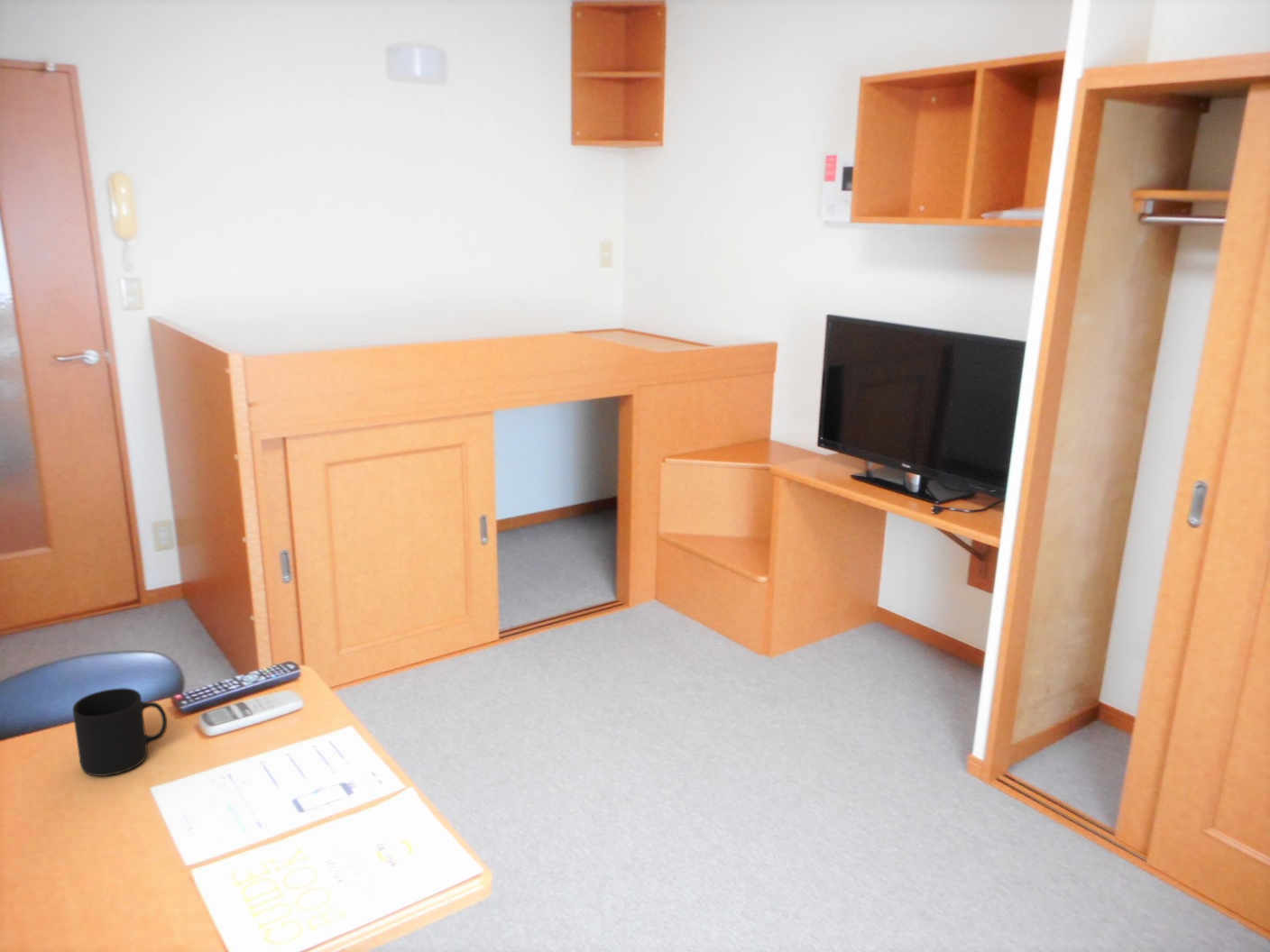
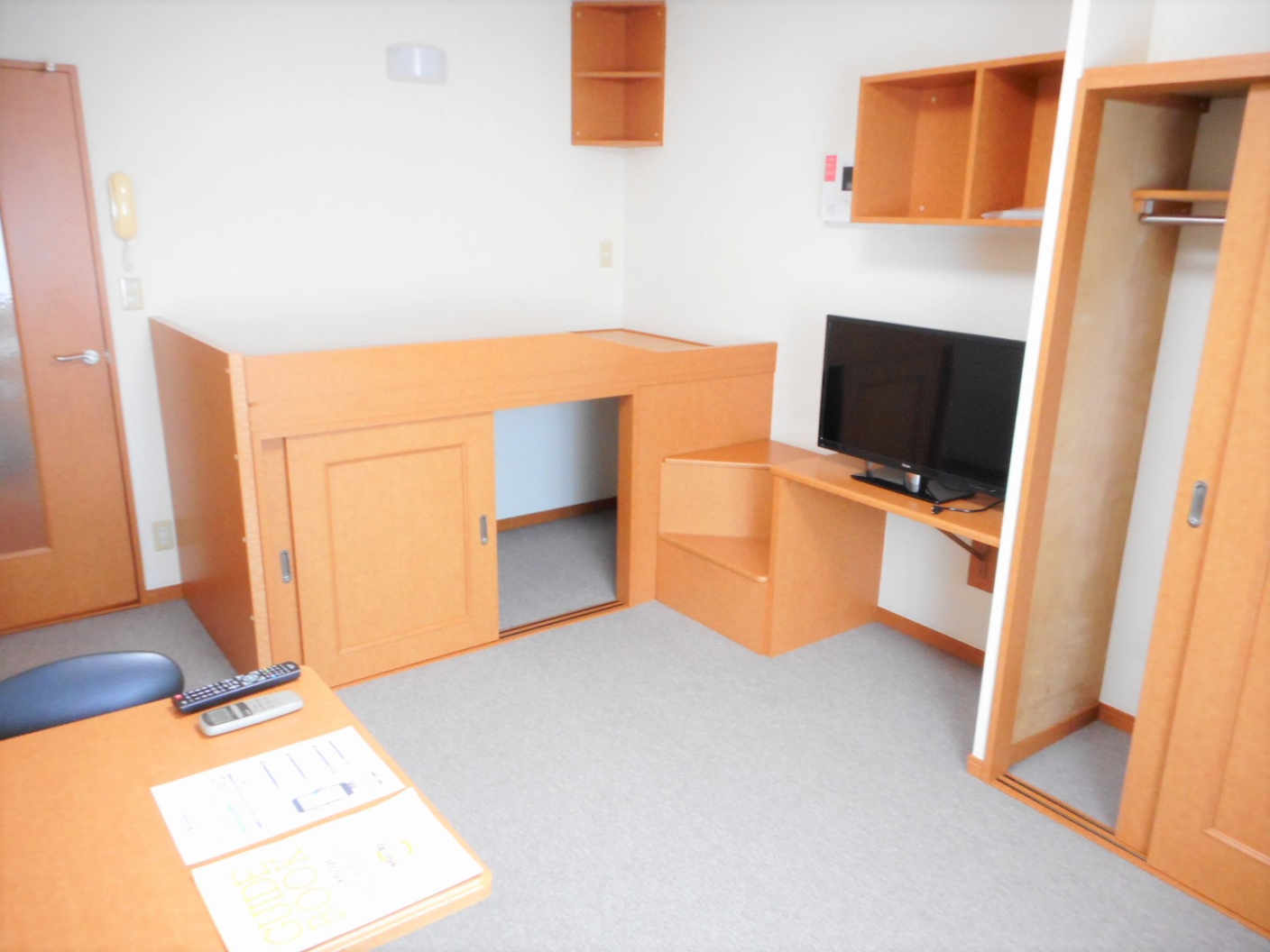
- mug (122, 730)
